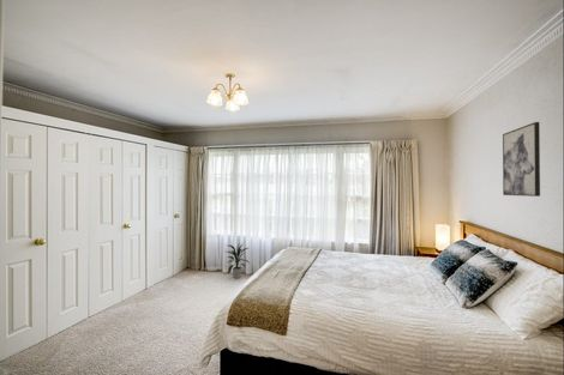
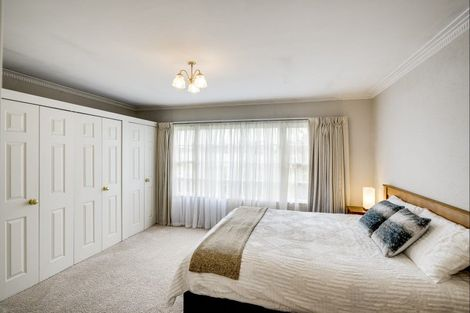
- indoor plant (235, 259)
- wall art (518, 162)
